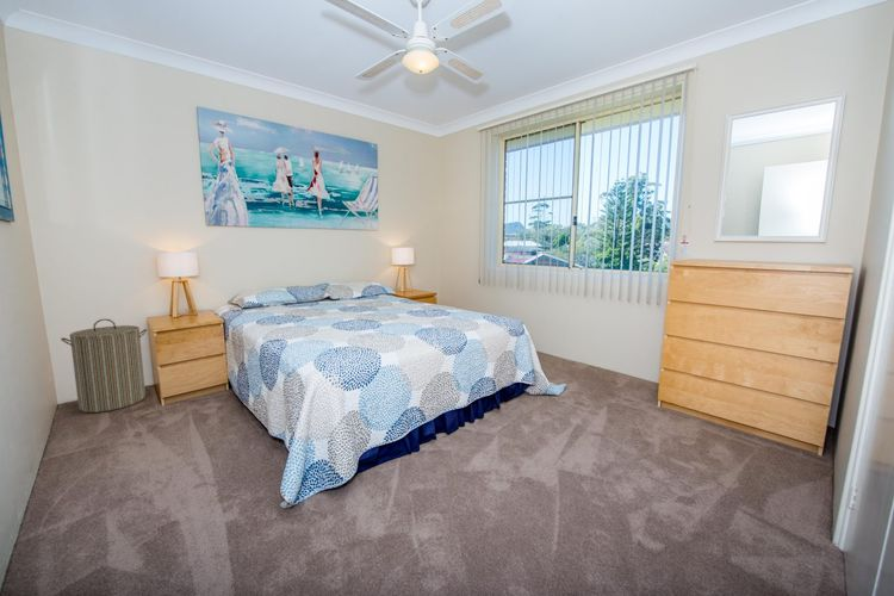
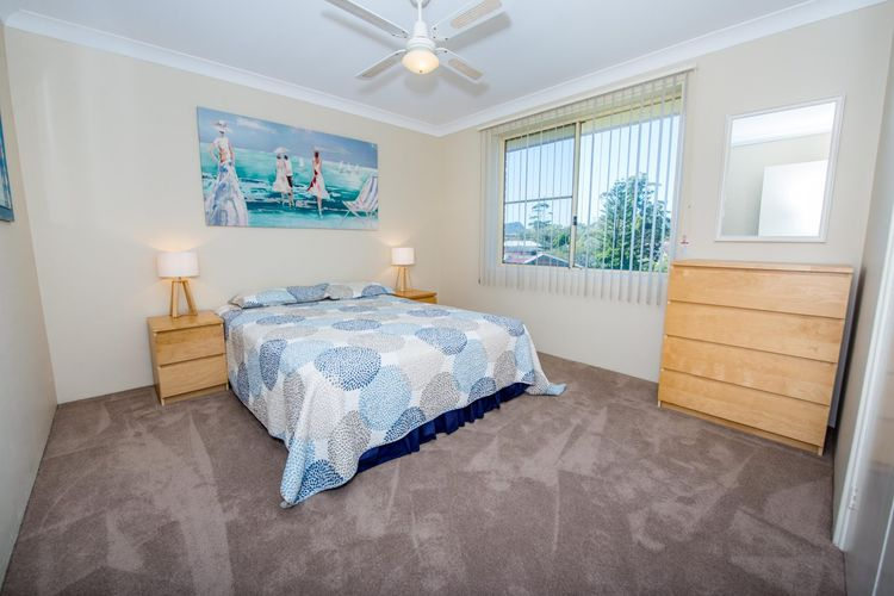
- laundry hamper (108, 360)
